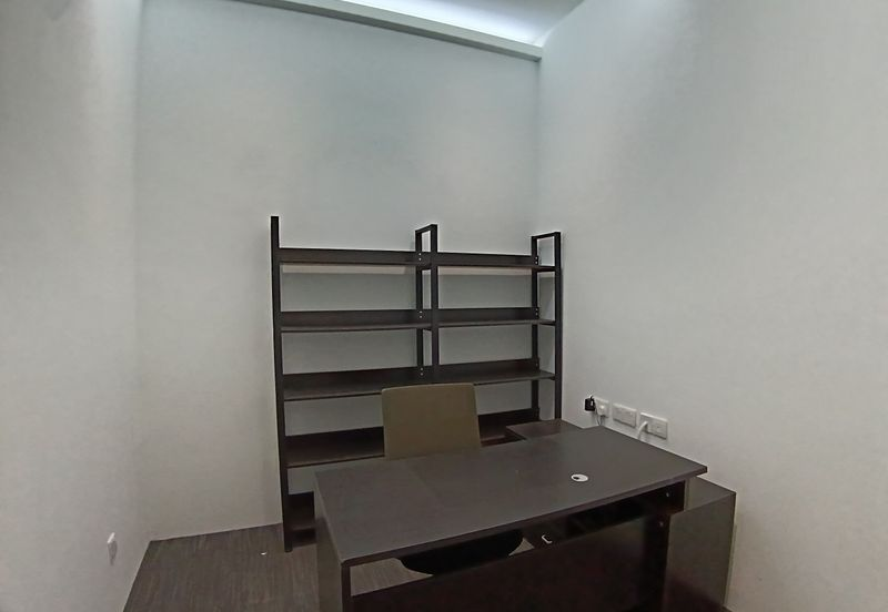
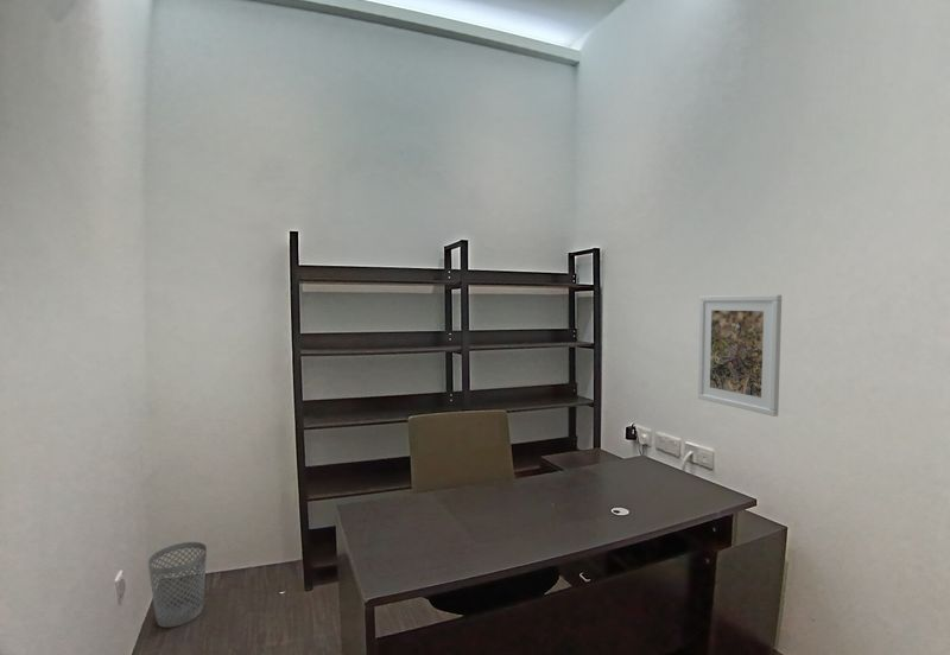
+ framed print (735, 351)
+ wastebasket (178, 584)
